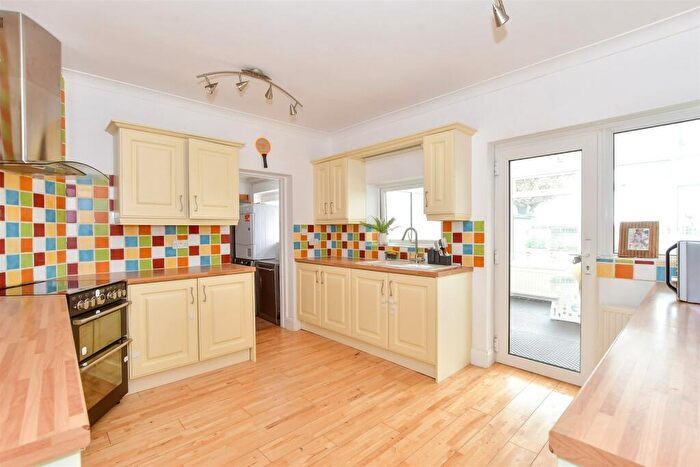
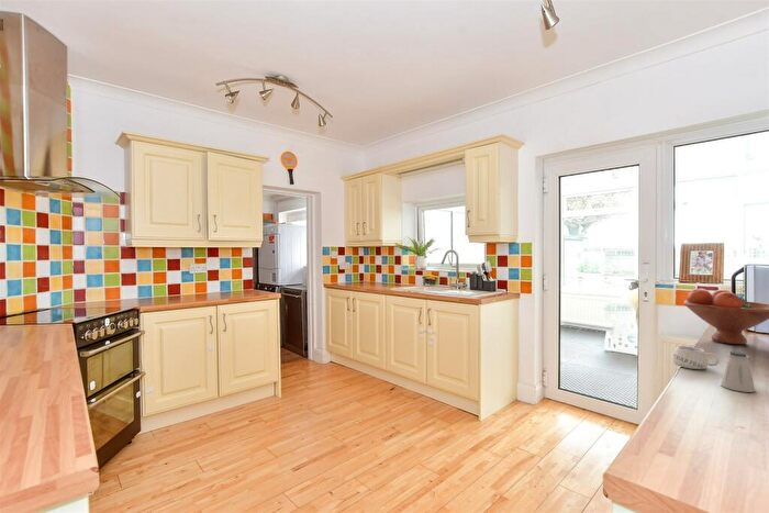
+ fruit bowl (728, 315)
+ saltshaker (737, 369)
+ mug (694, 357)
